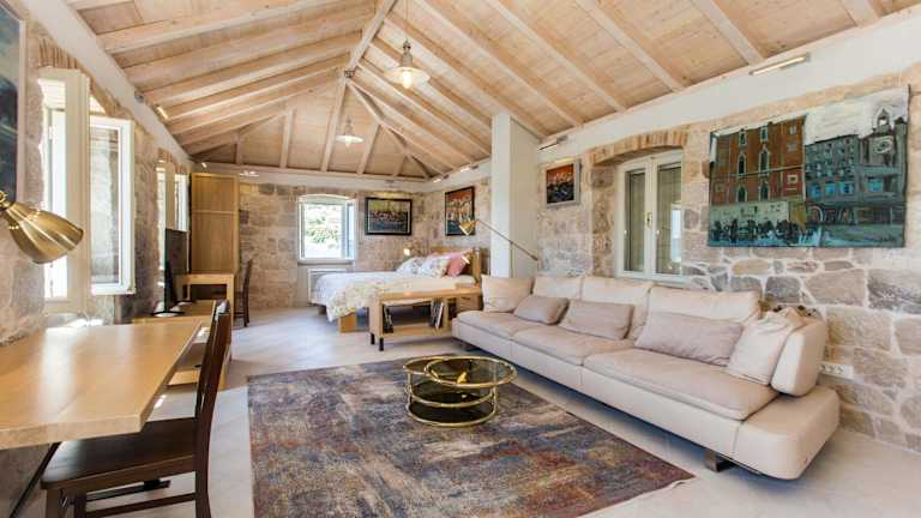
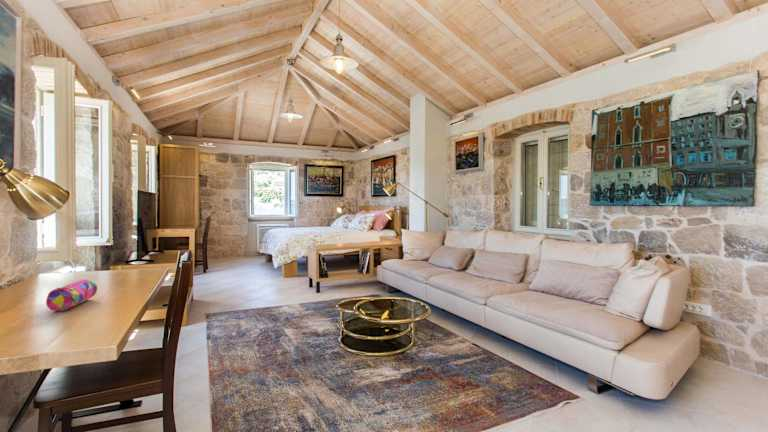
+ pencil case (73, 293)
